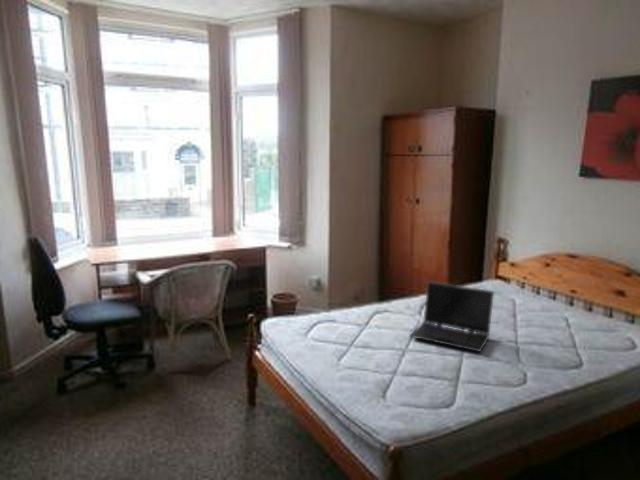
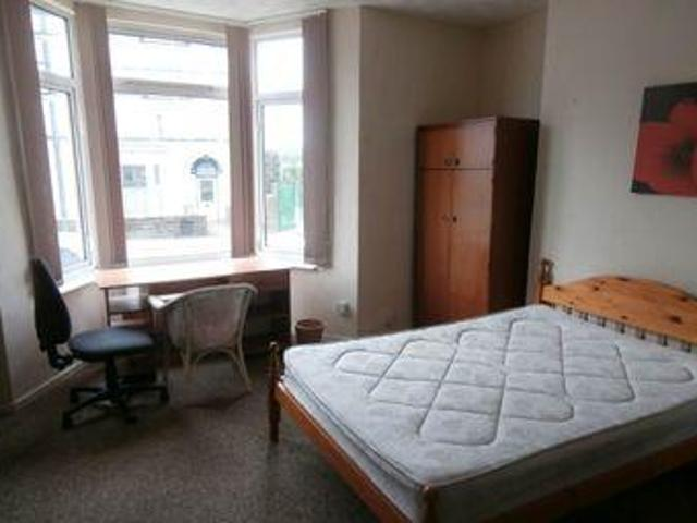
- laptop computer (451, 314)
